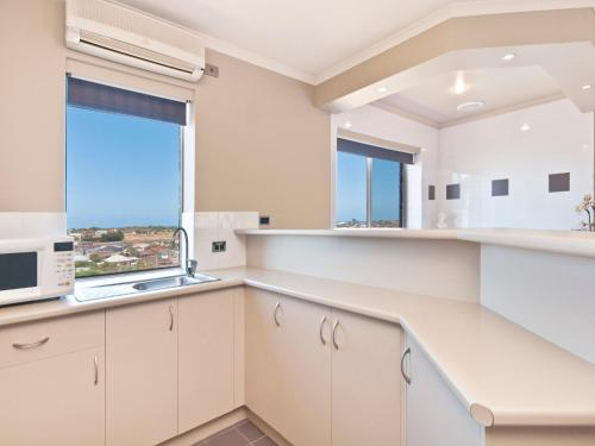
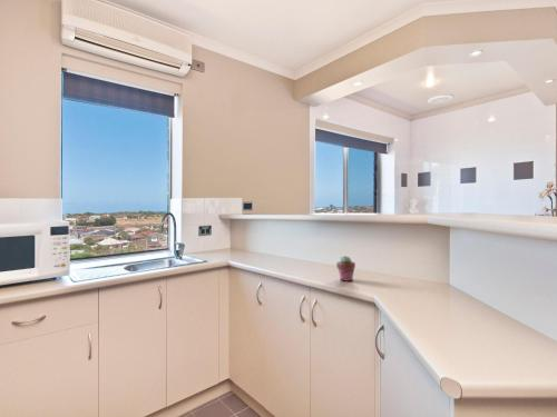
+ potted succulent (345, 267)
